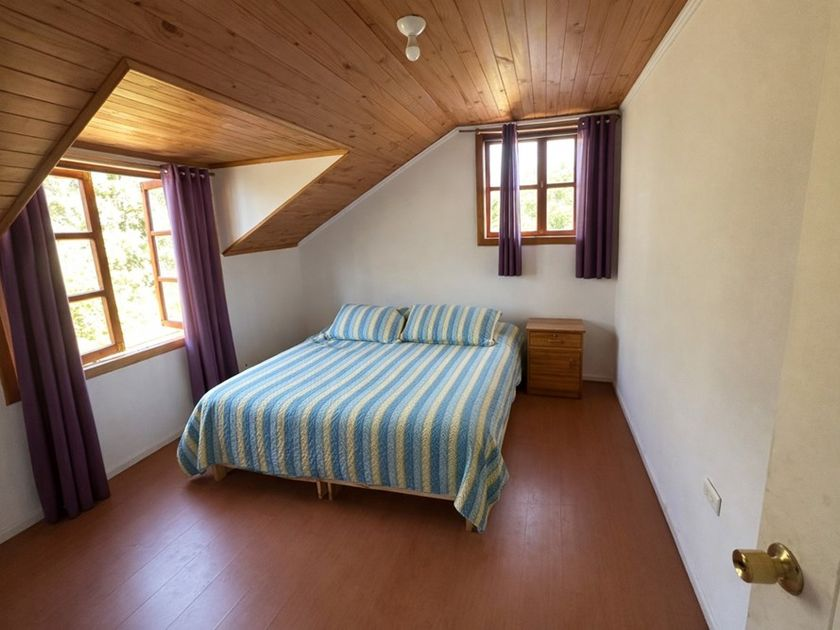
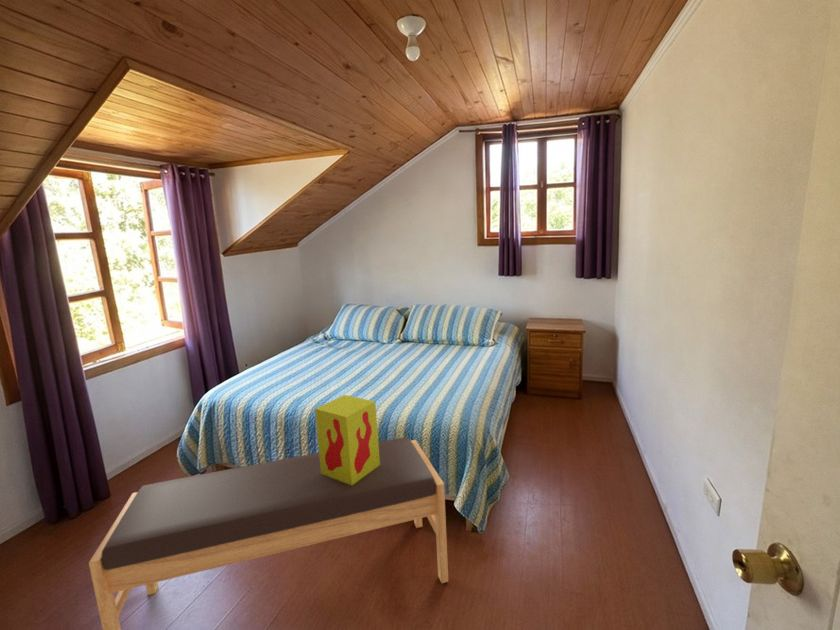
+ decorative box (348, 437)
+ bench (291, 533)
